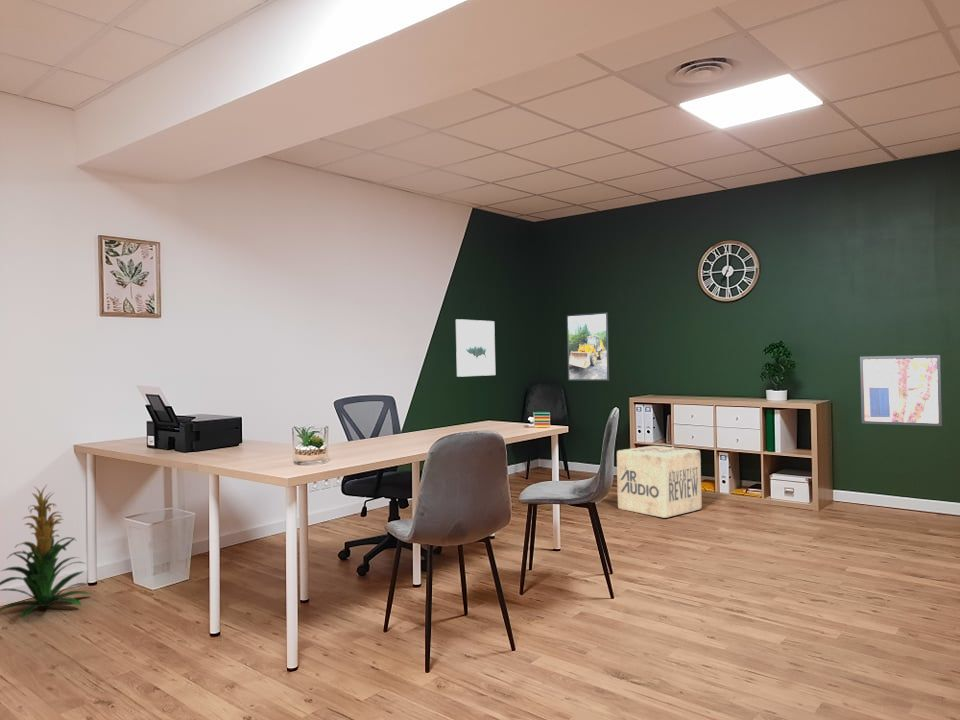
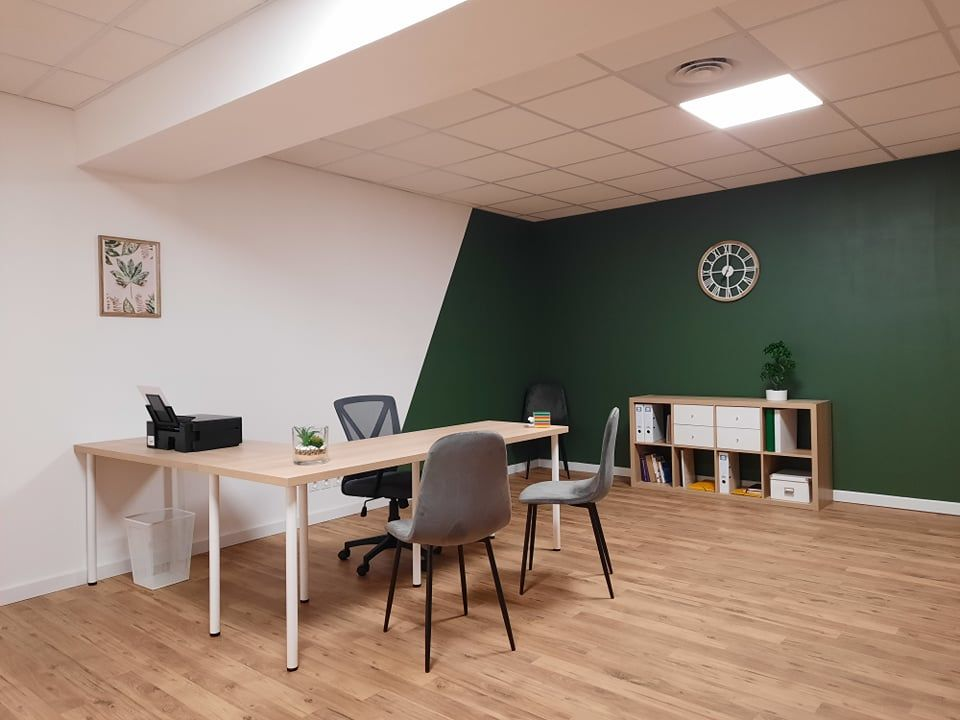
- wall art (476, 348)
- wall art (899, 390)
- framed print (587, 347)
- cardboard box (658, 479)
- indoor plant (43, 545)
